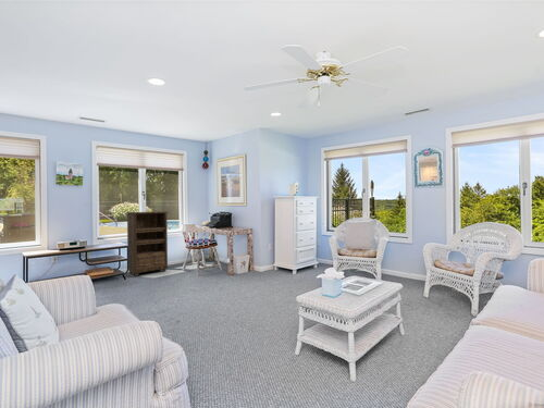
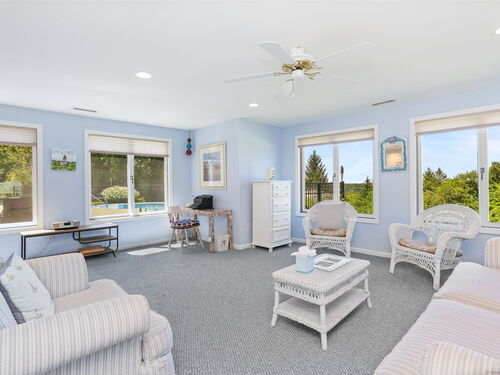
- bookshelf (147, 242)
